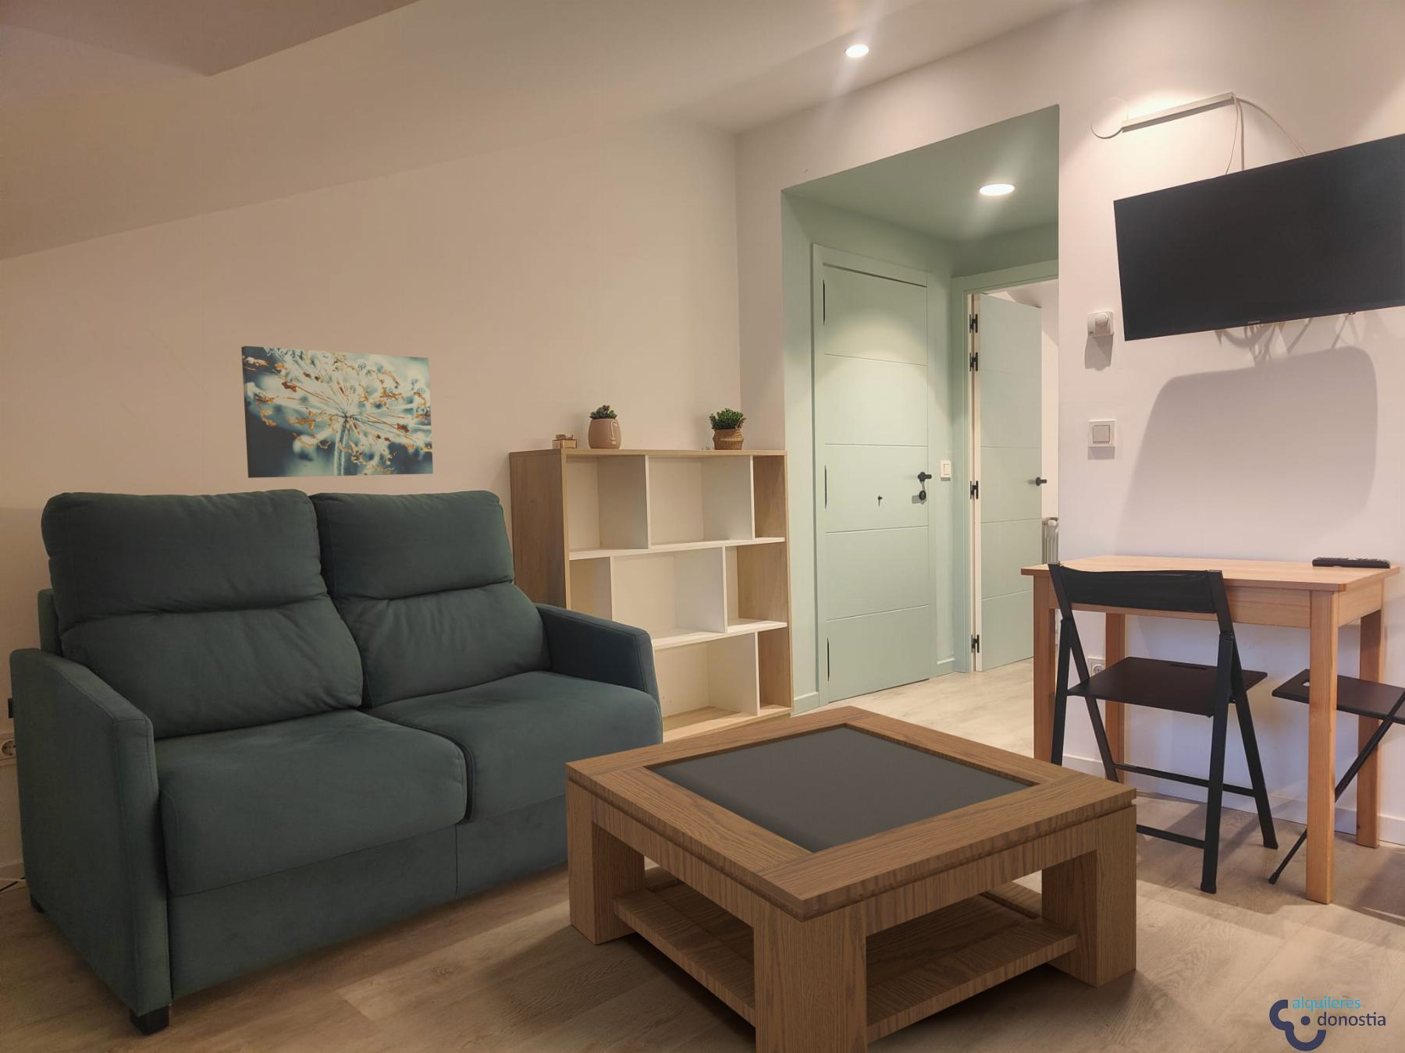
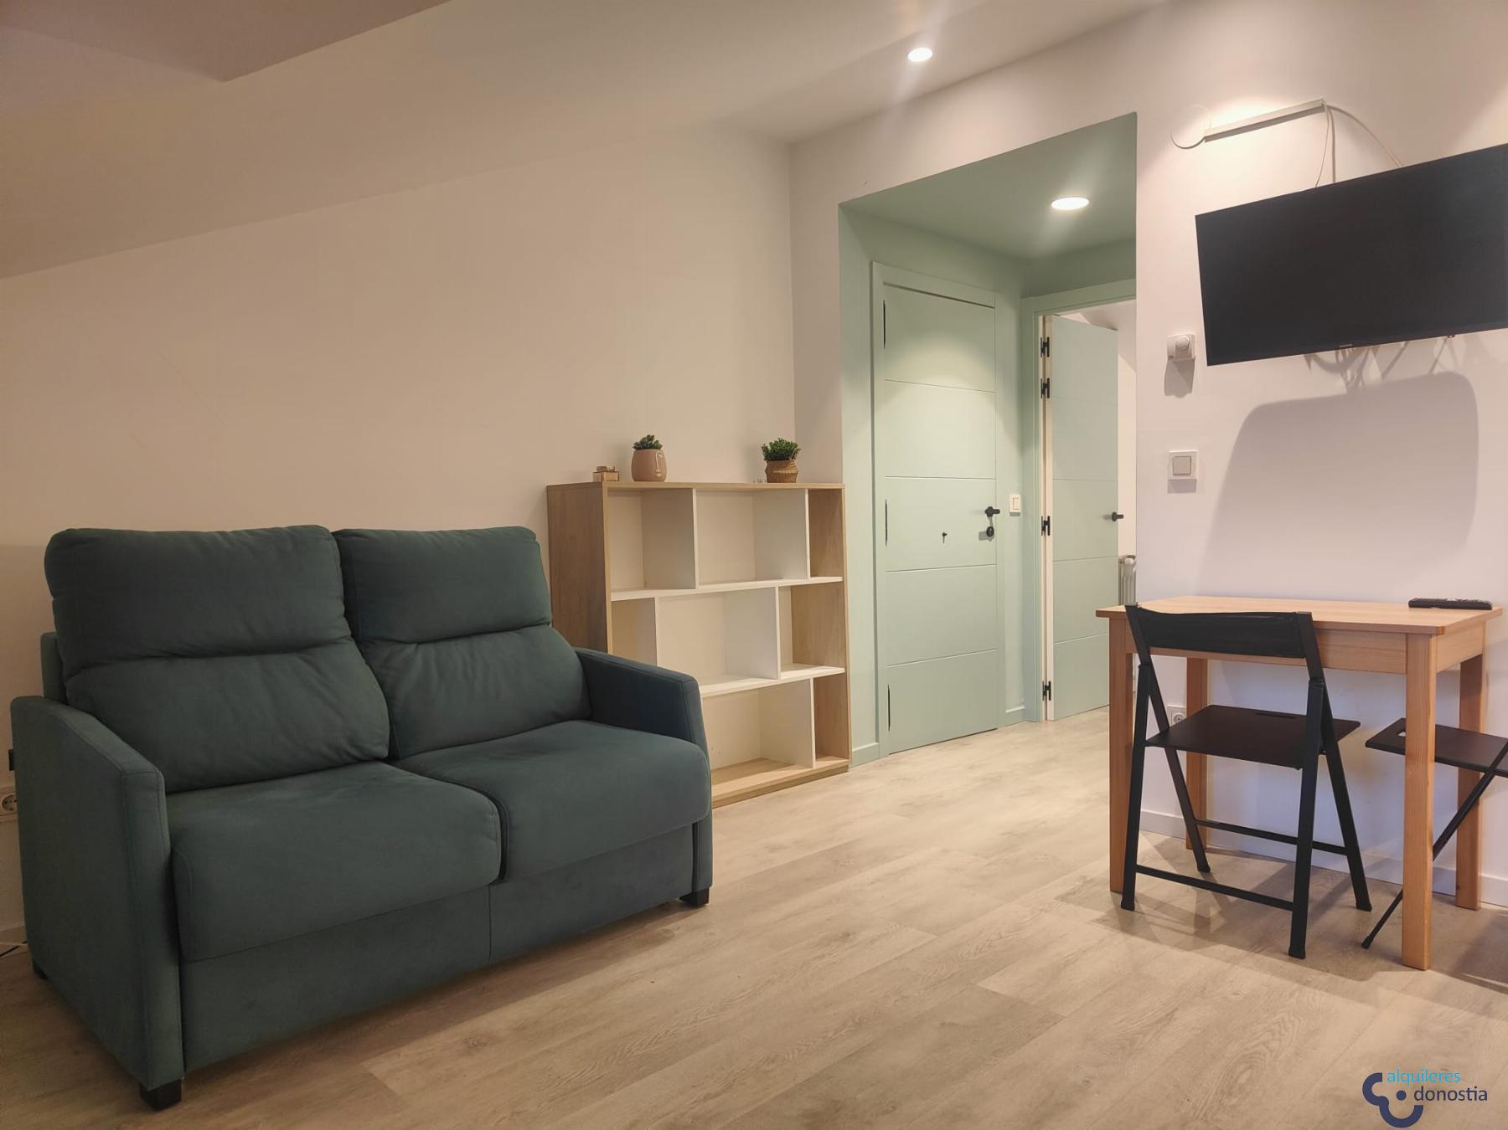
- coffee table (834, 859)
- wall art (343, 414)
